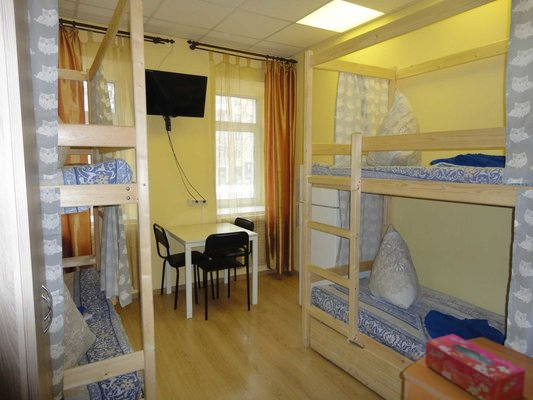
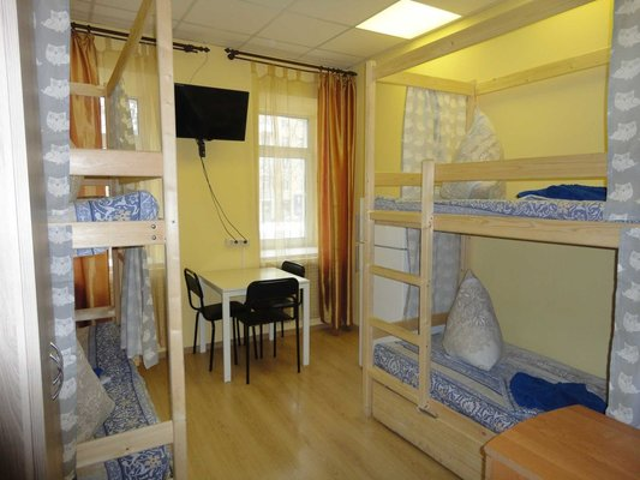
- tissue box (471, 366)
